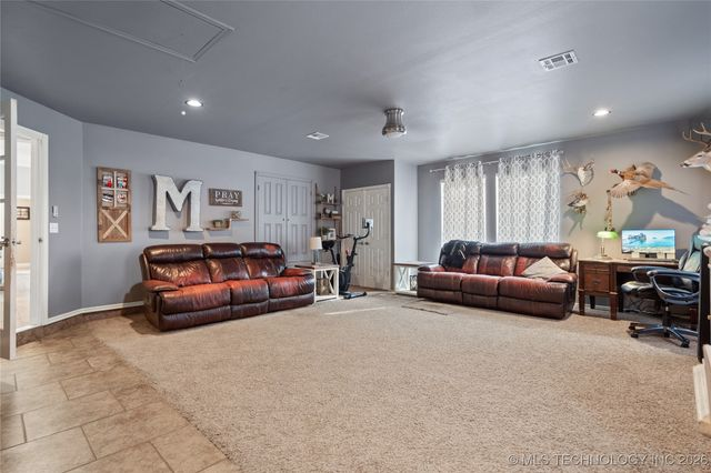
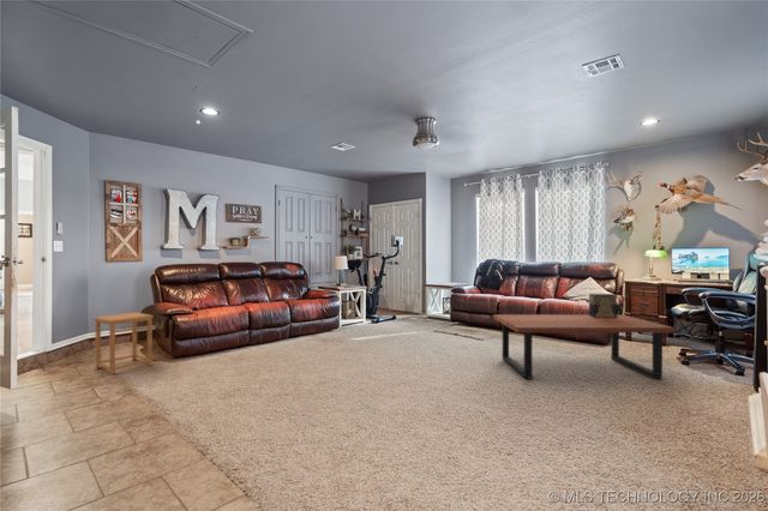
+ decorative box (602, 305)
+ side table (132, 341)
+ coffee table (575, 331)
